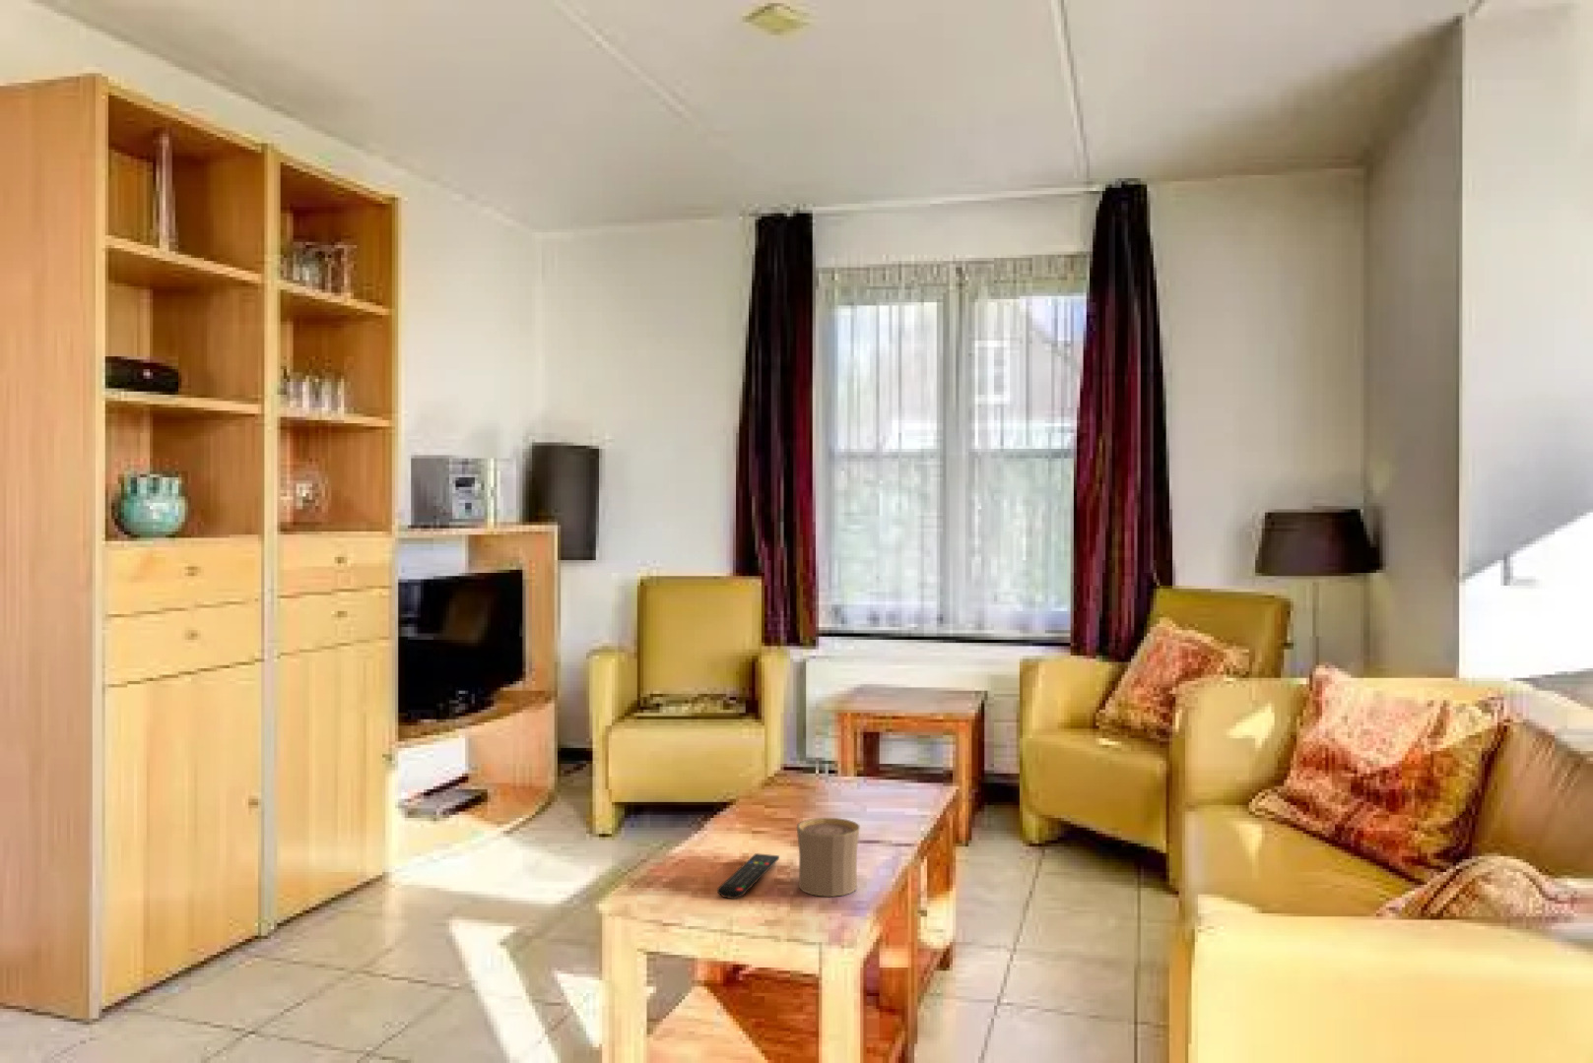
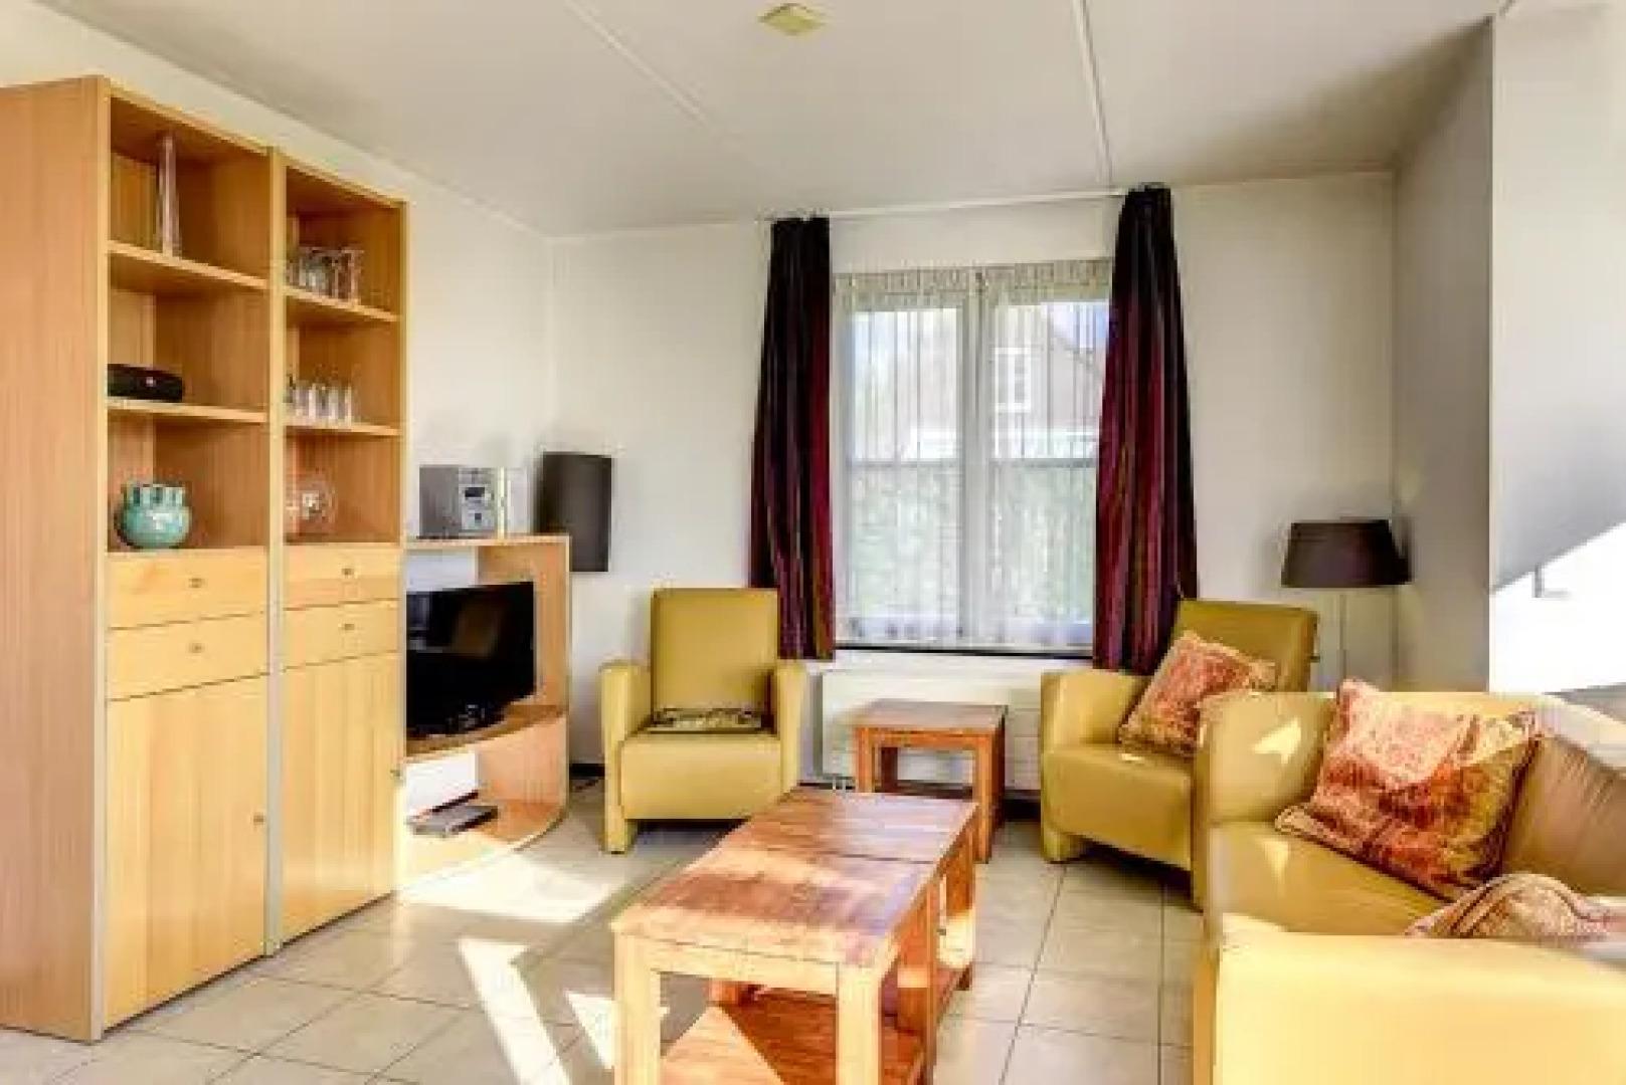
- cup (827, 855)
- remote control (749, 876)
